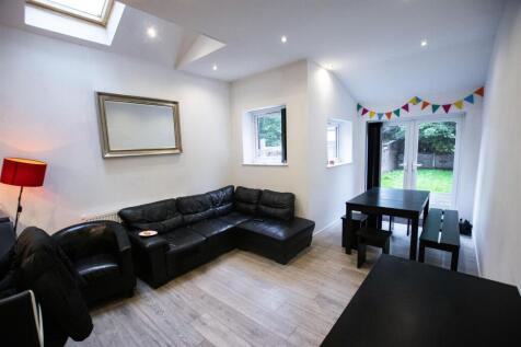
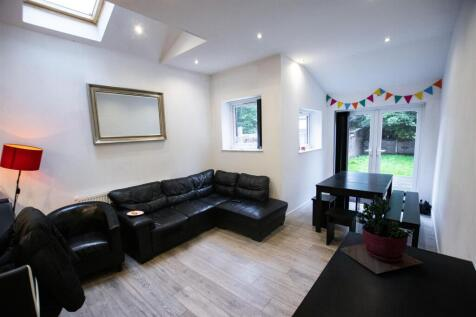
+ succulent plant (379, 225)
